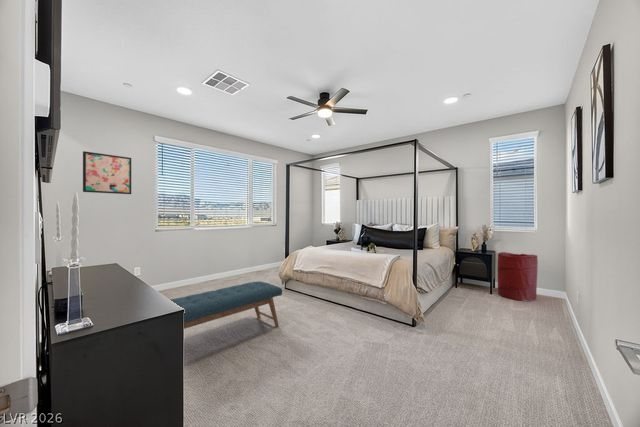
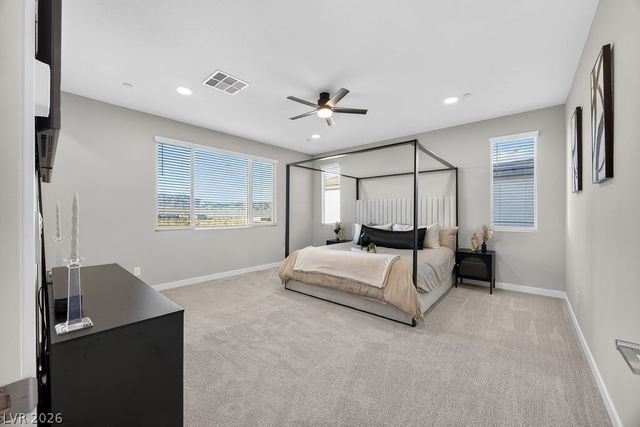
- laundry hamper (516, 274)
- bench (222, 315)
- wall art (108, 174)
